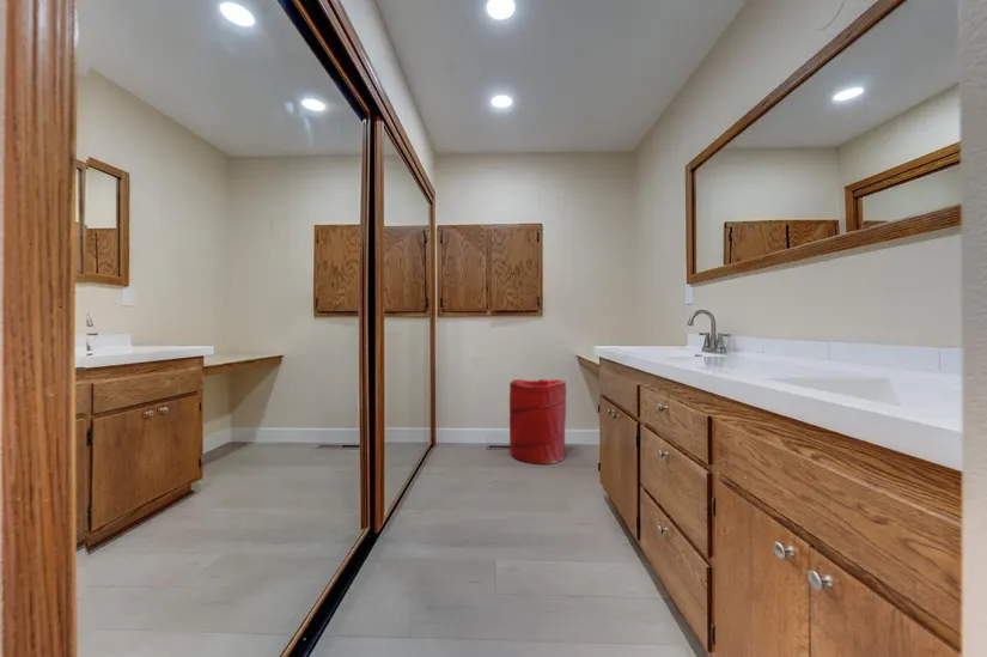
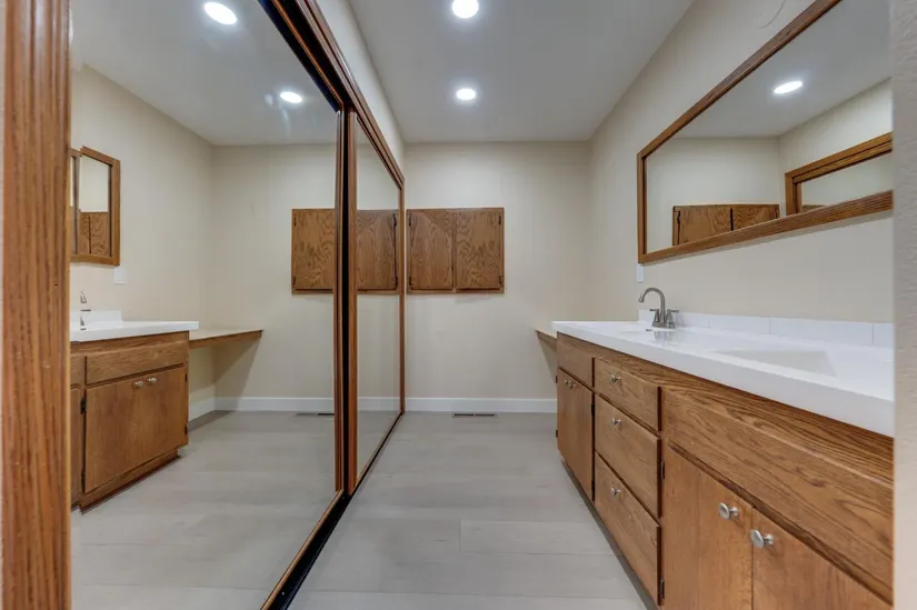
- laundry hamper (537, 416)
